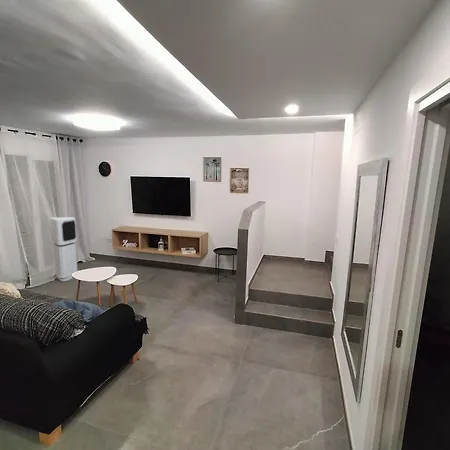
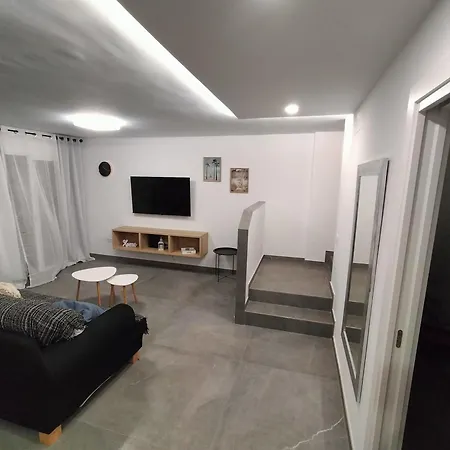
- air purifier (61, 248)
